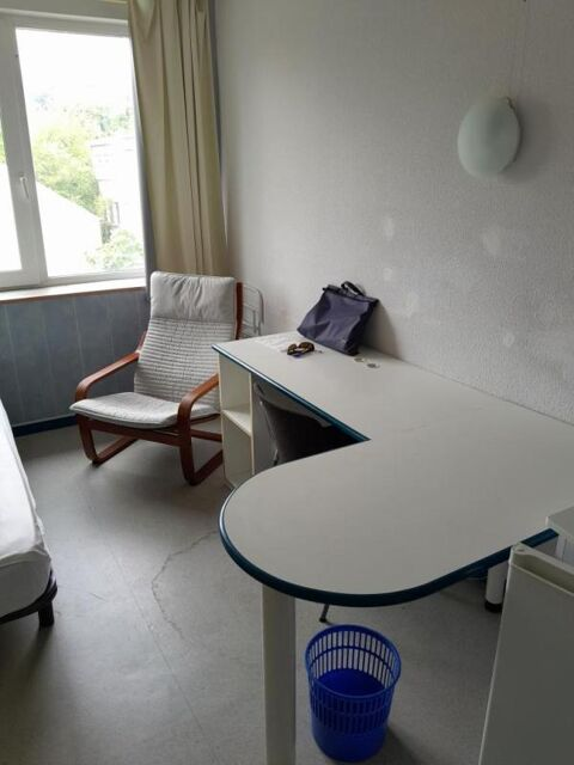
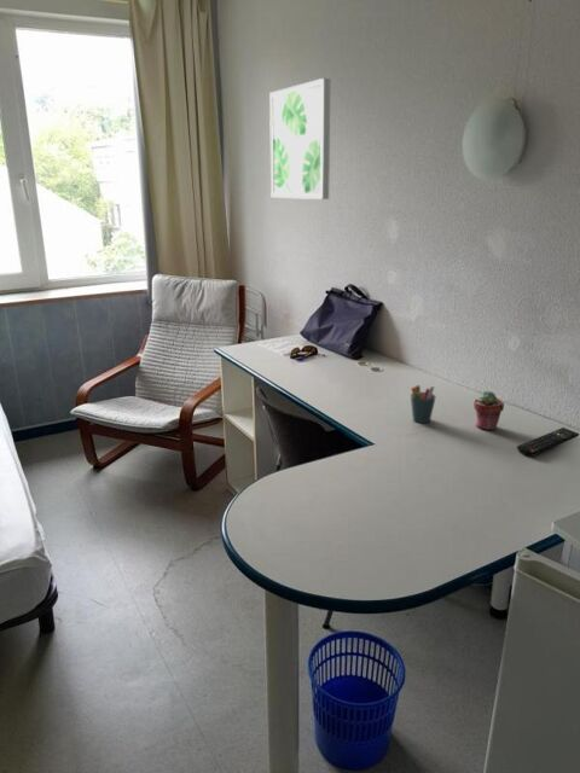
+ wall art (297, 144)
+ remote control (547, 441)
+ pen holder (422, 401)
+ potted succulent (488, 408)
